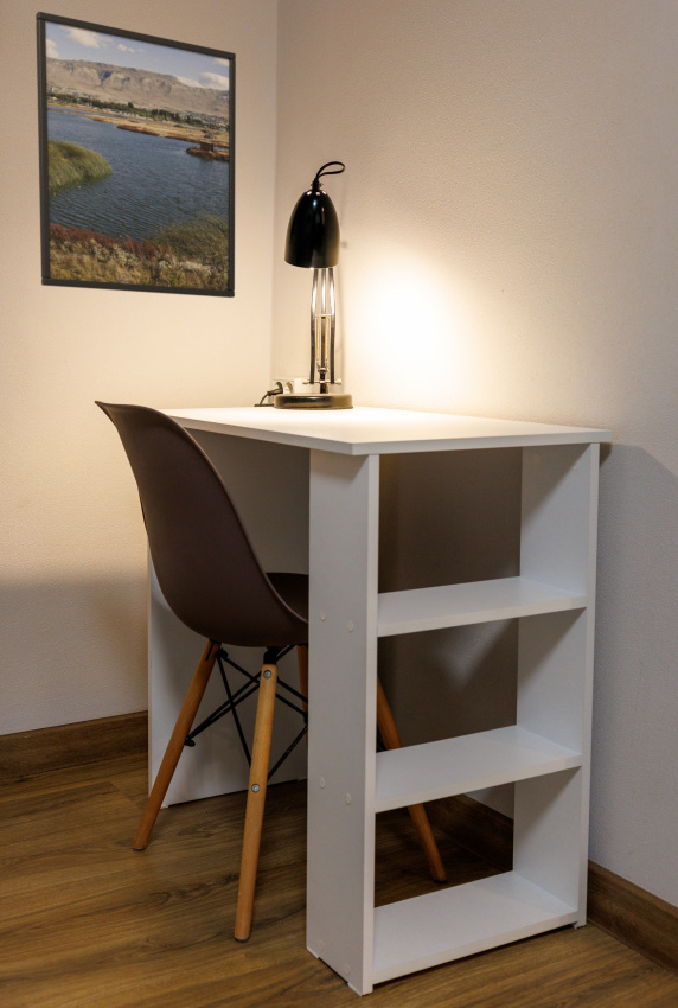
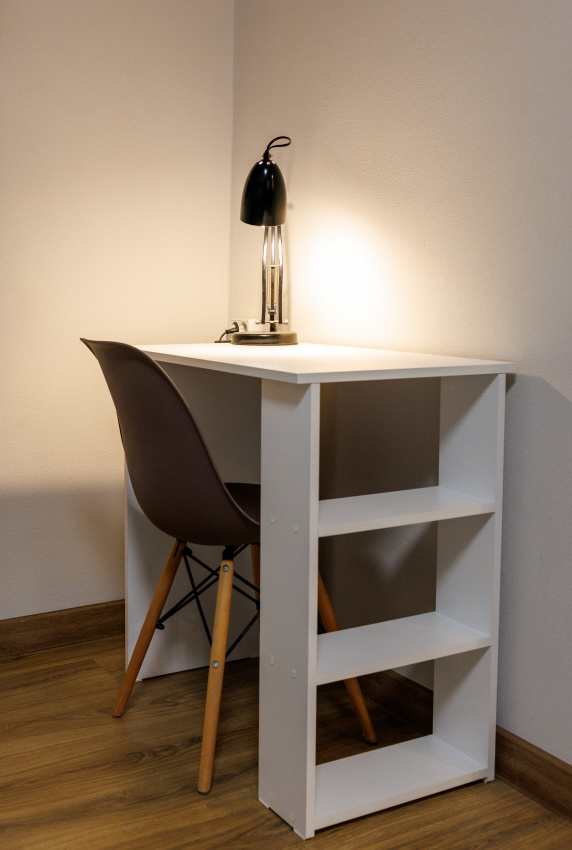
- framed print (141, 165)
